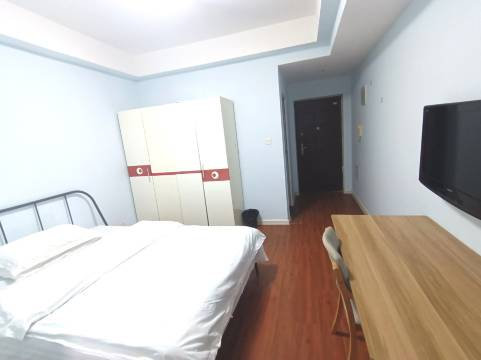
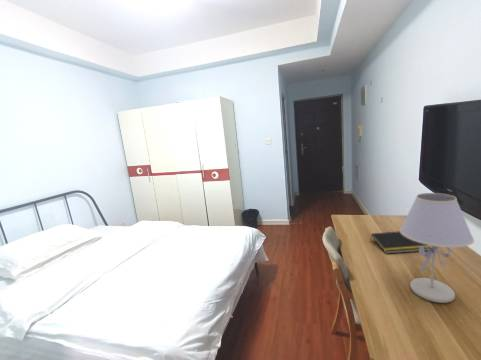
+ notepad (399, 241)
+ table lamp (433, 246)
